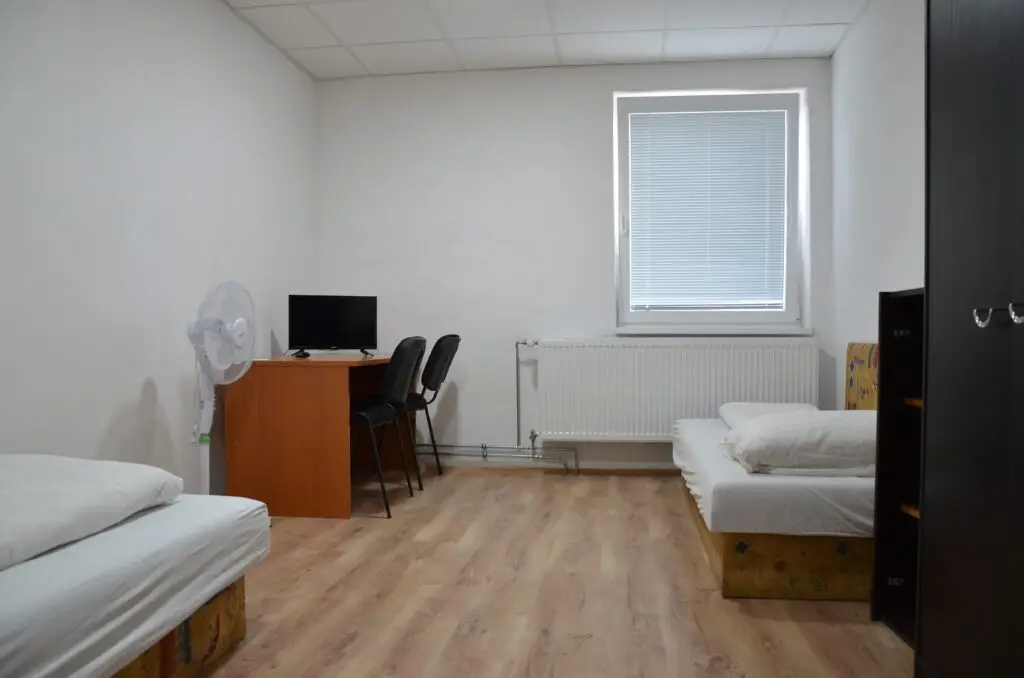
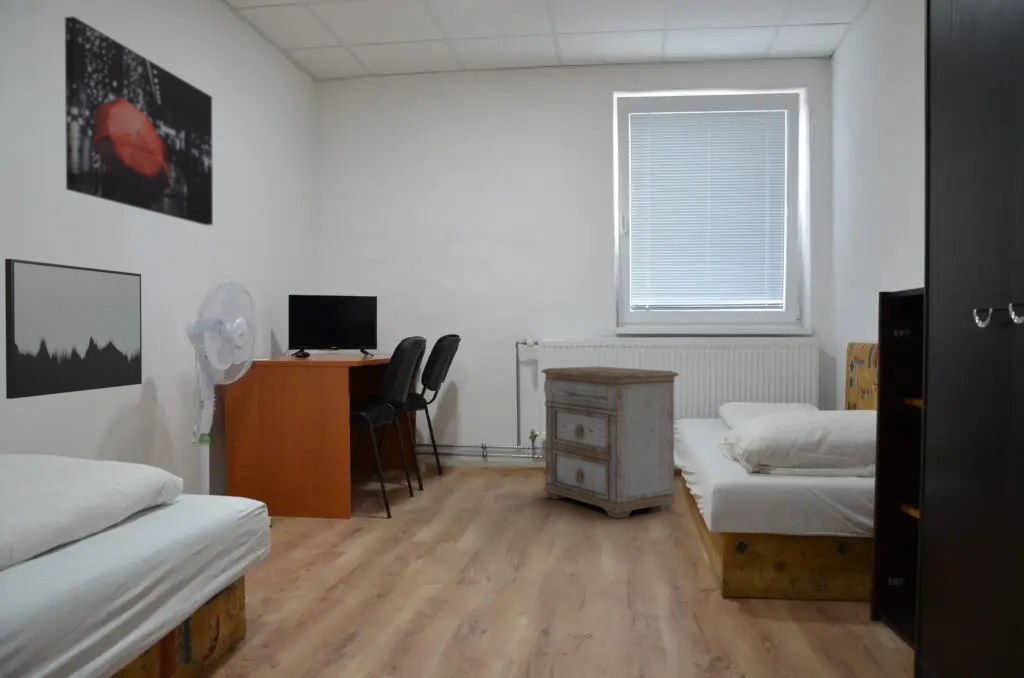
+ nightstand (607, 436)
+ wall art (81, 328)
+ wall art (149, 136)
